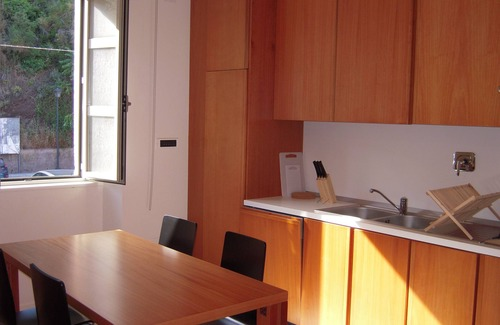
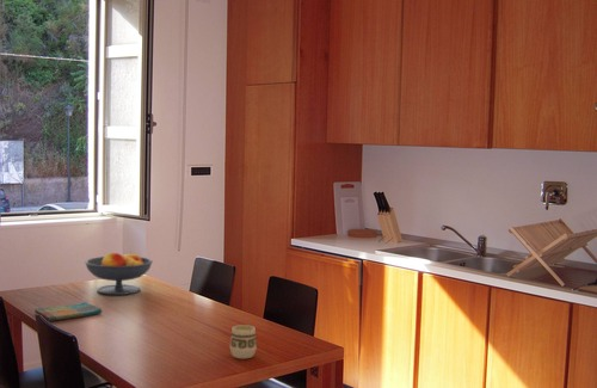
+ cup (242, 341)
+ dish towel (68, 310)
+ fruit bowl (118, 270)
